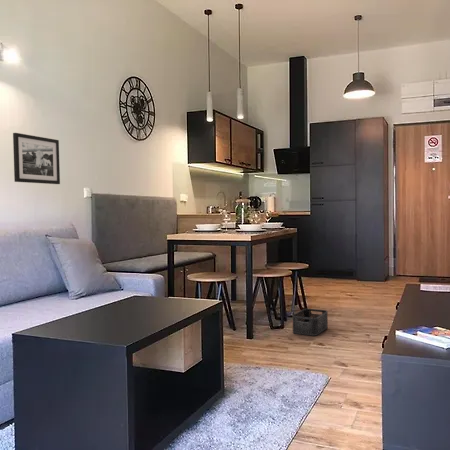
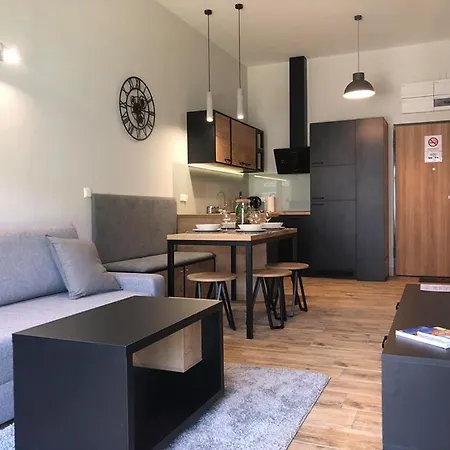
- storage bin (310, 321)
- picture frame (37, 159)
